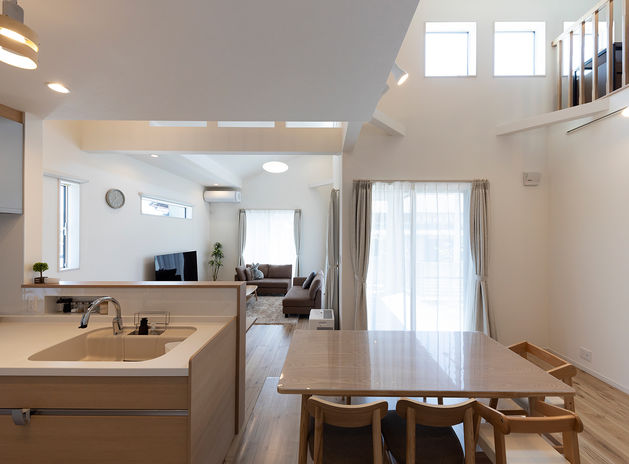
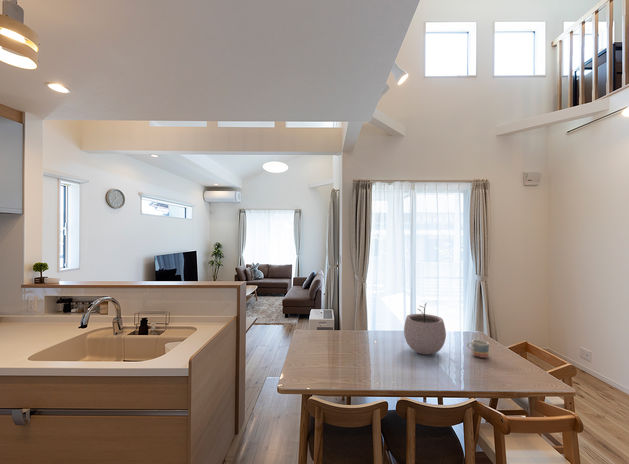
+ mug (477, 348)
+ plant pot (424, 327)
